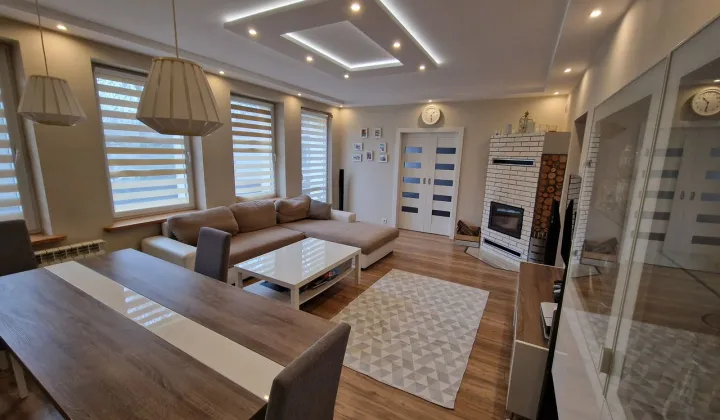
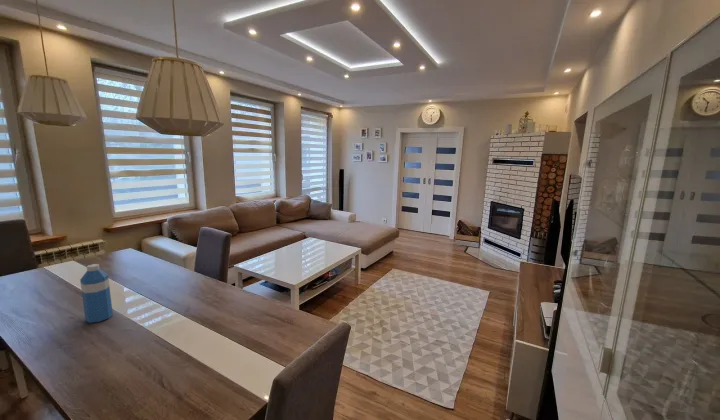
+ water bottle (96, 291)
